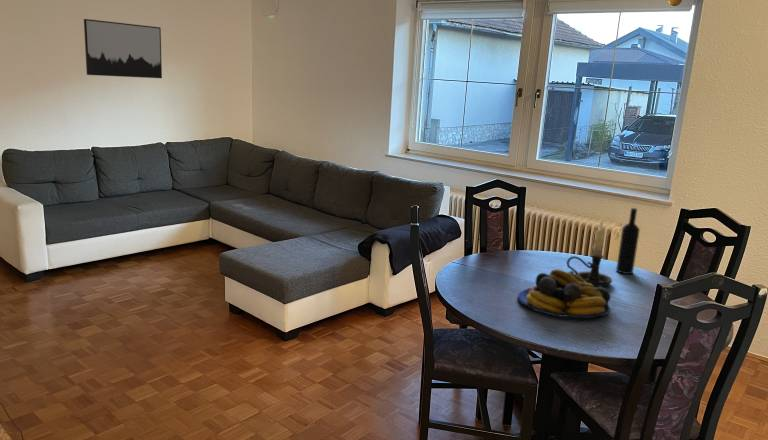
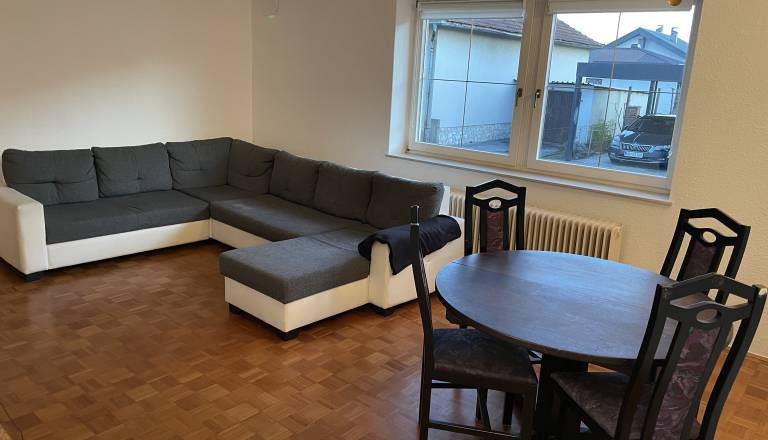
- wall art (125, 50)
- fruit bowl (564, 288)
- wine bottle (629, 240)
- candle holder (593, 250)
